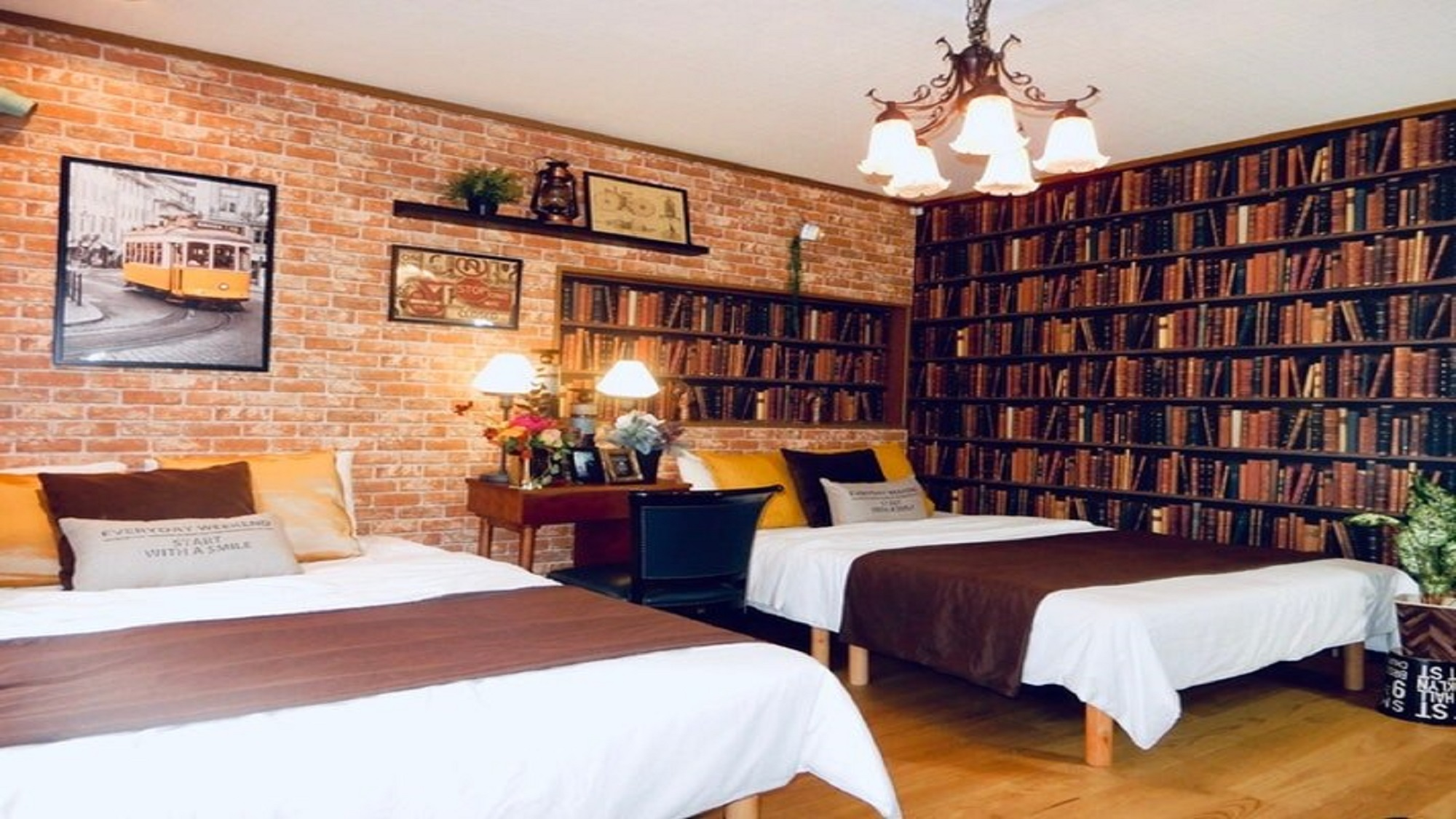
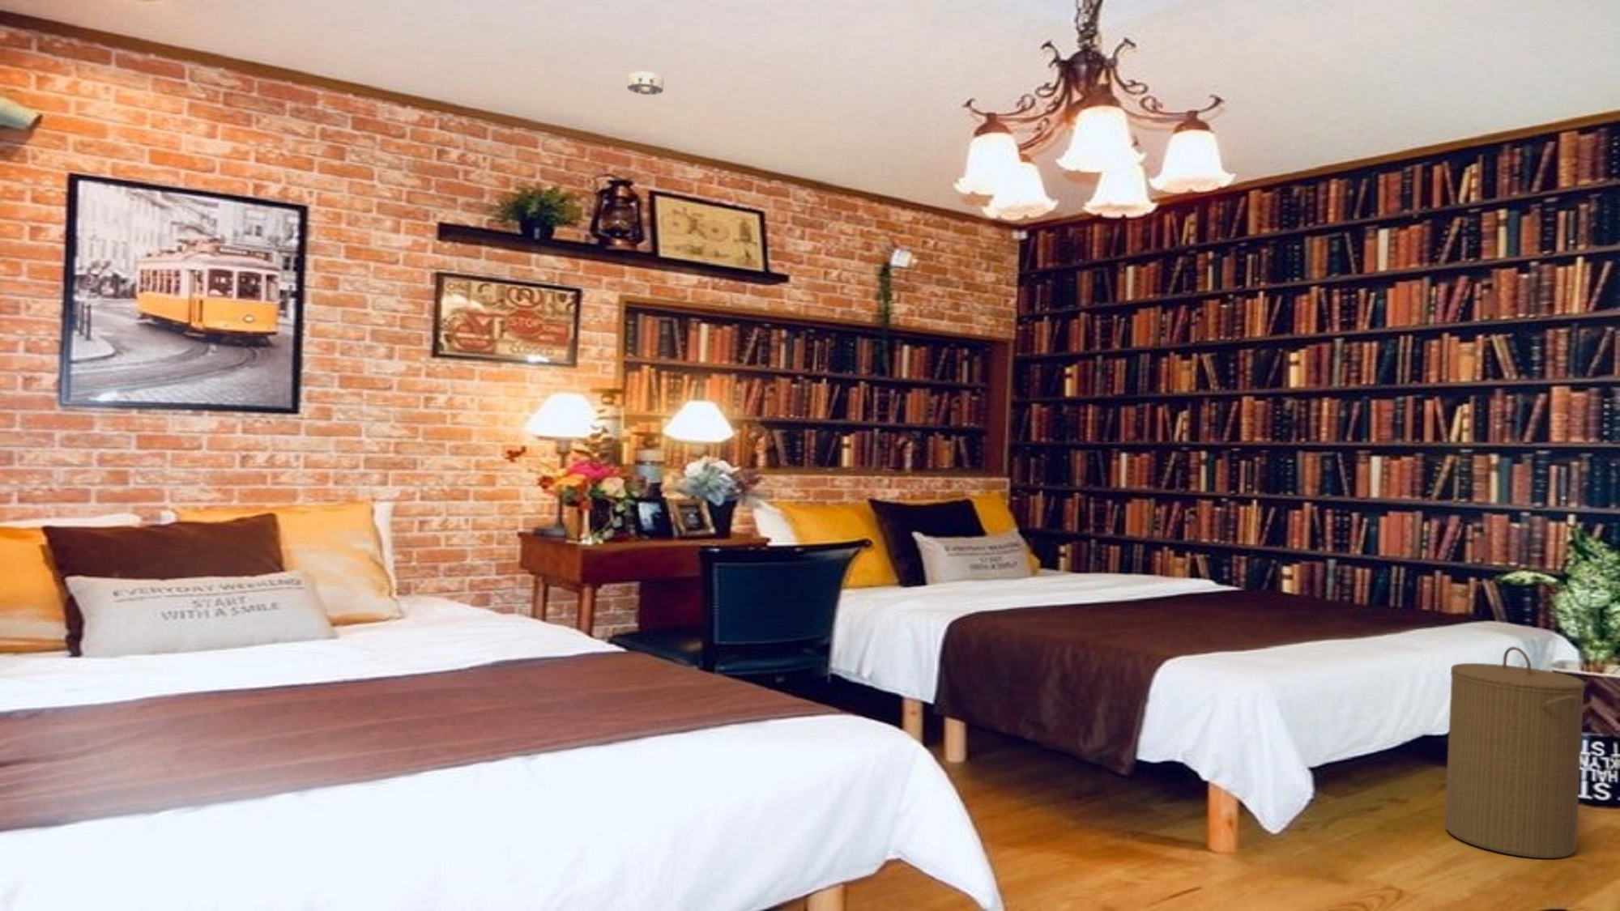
+ smoke detector (644, 82)
+ laundry hamper (1513, 743)
